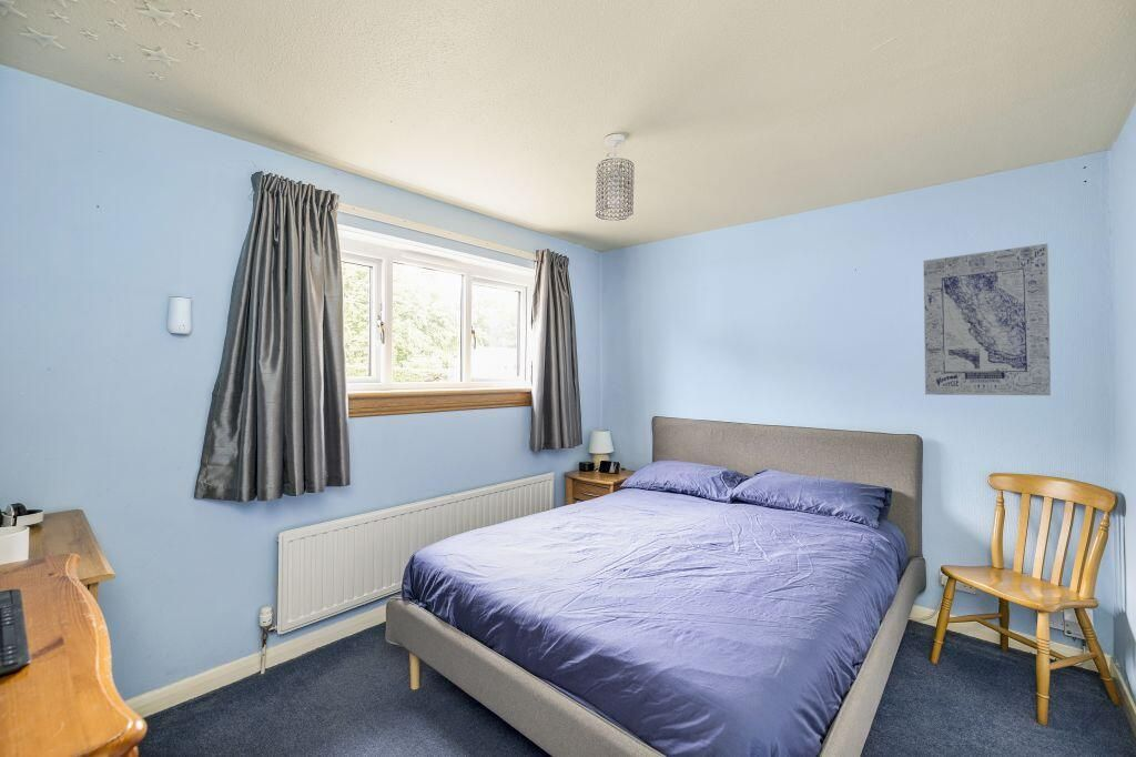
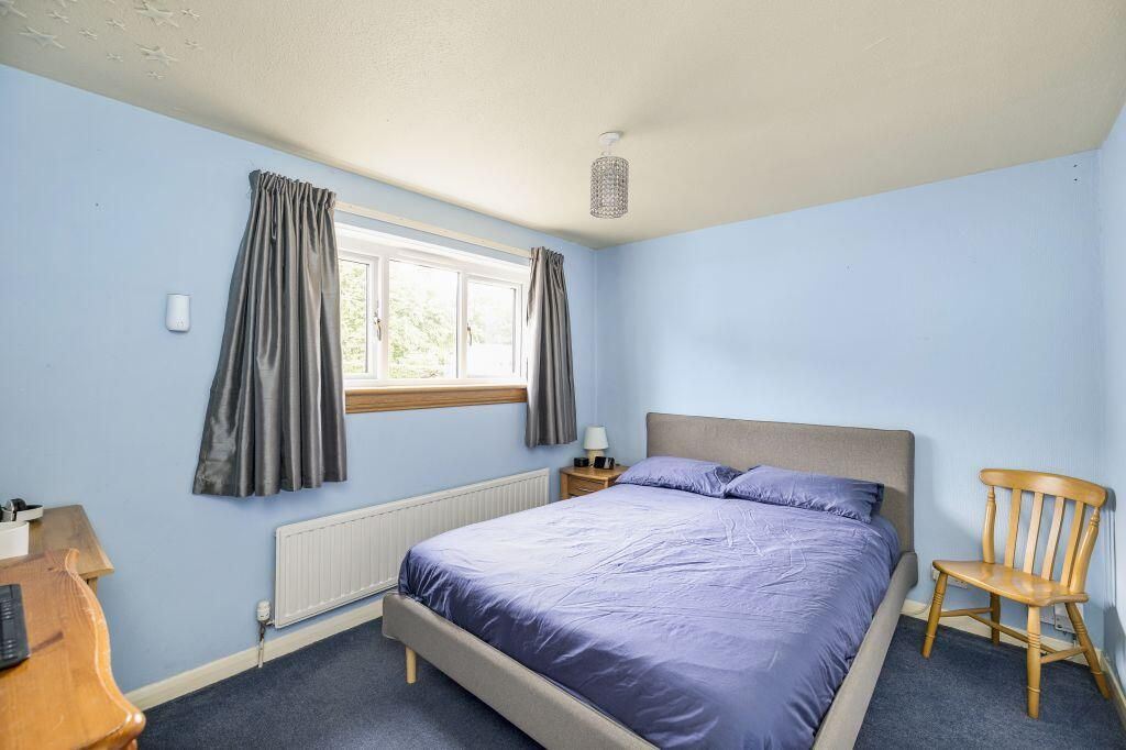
- wall art (983, 323)
